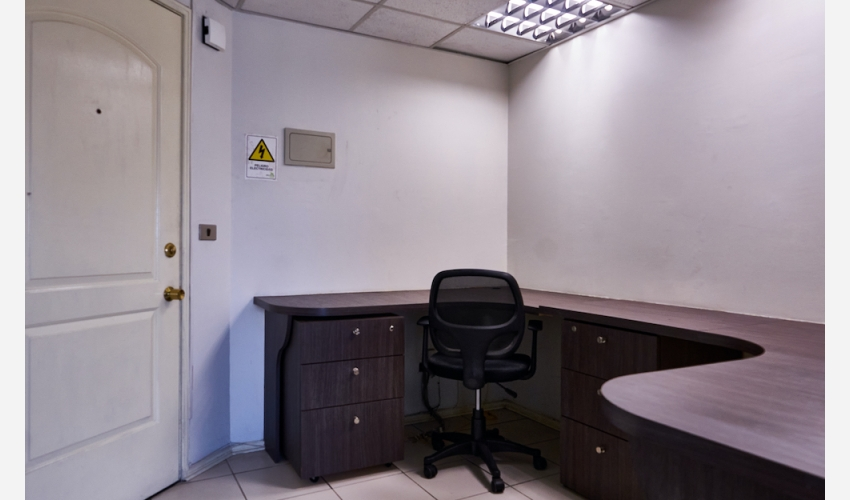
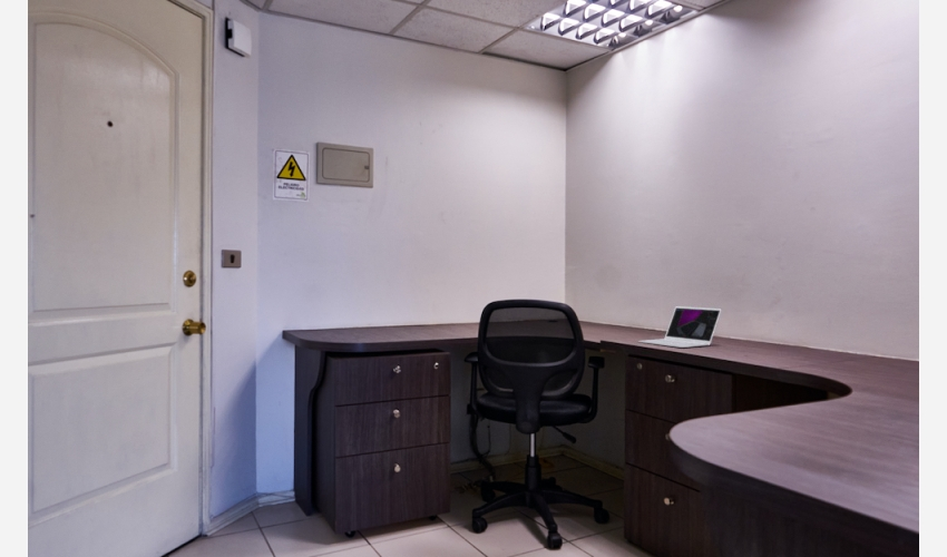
+ laptop (678, 323)
